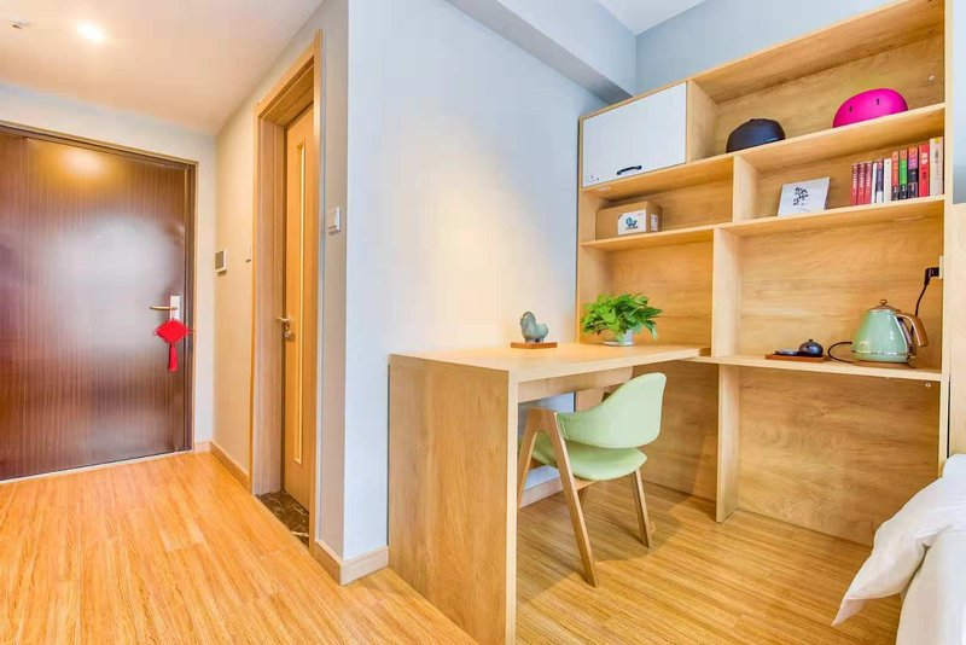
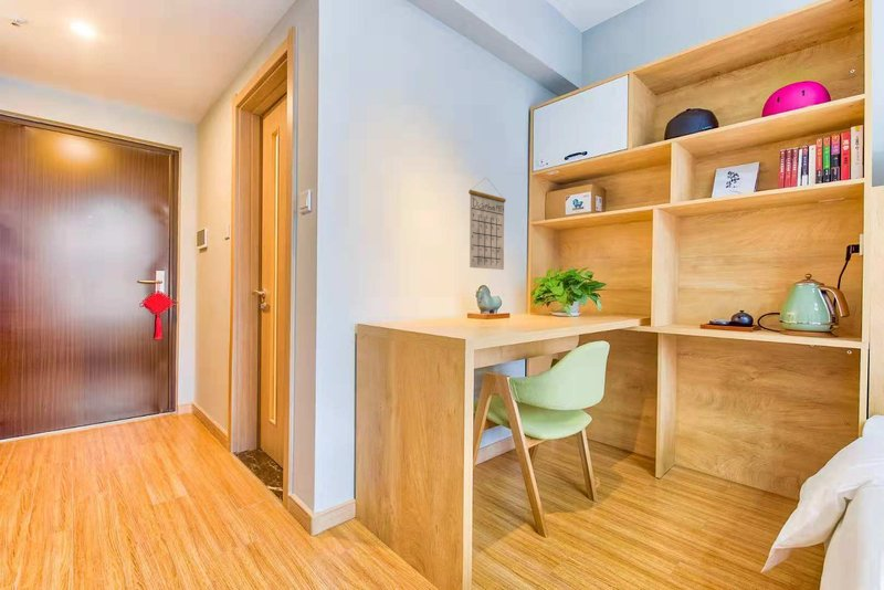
+ calendar (487, 222)
